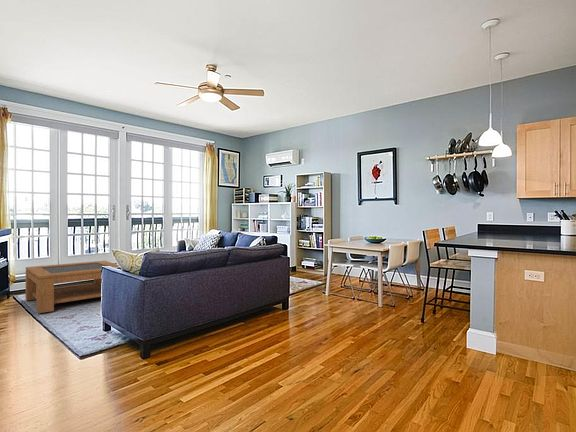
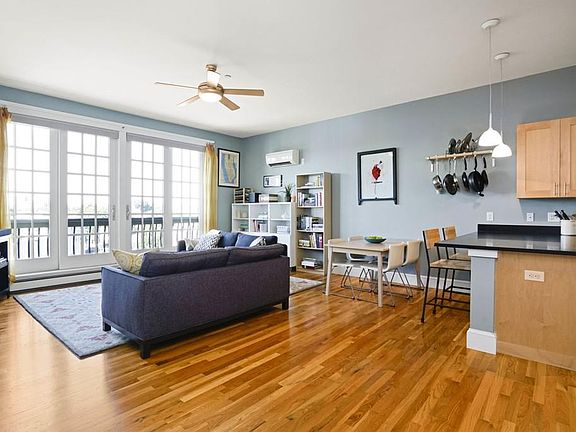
- coffee table (76, 280)
